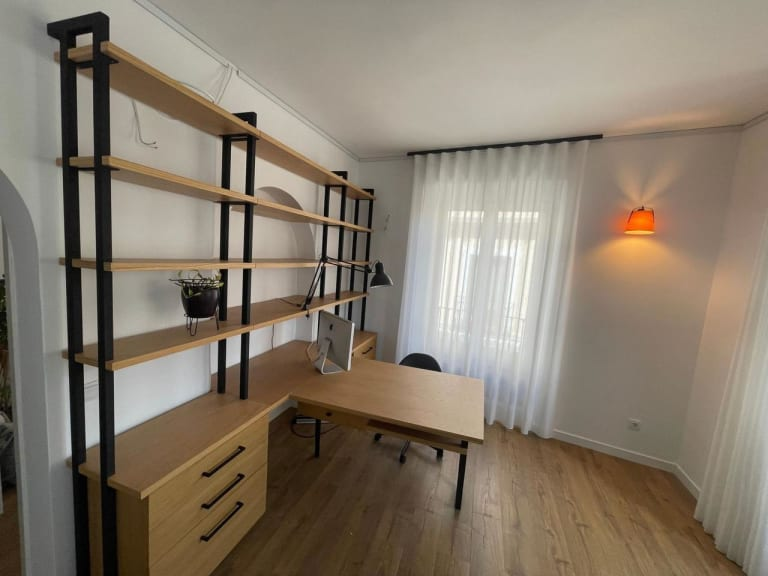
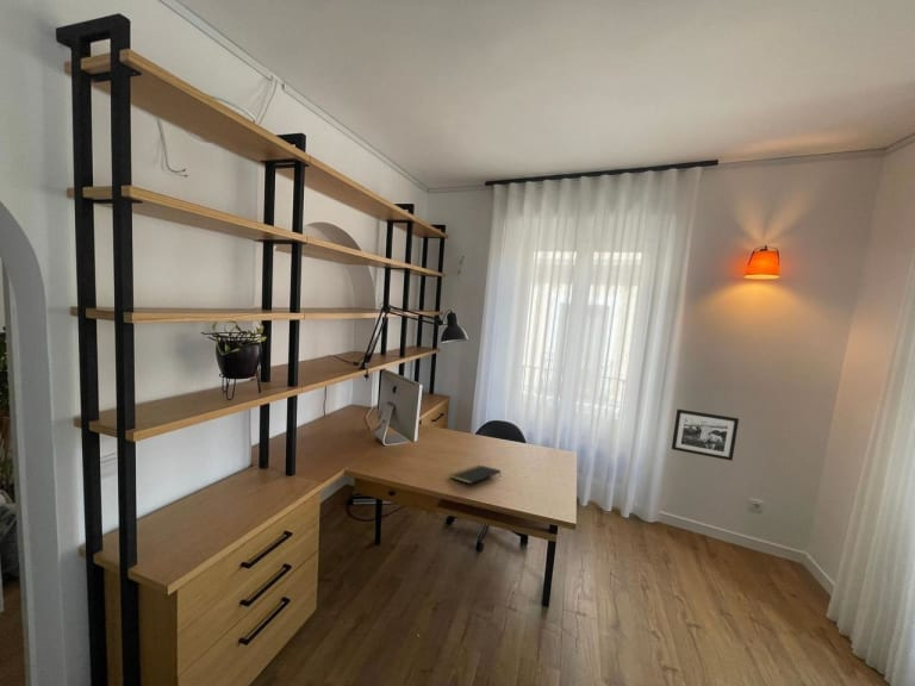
+ notepad (474, 473)
+ picture frame (703, 434)
